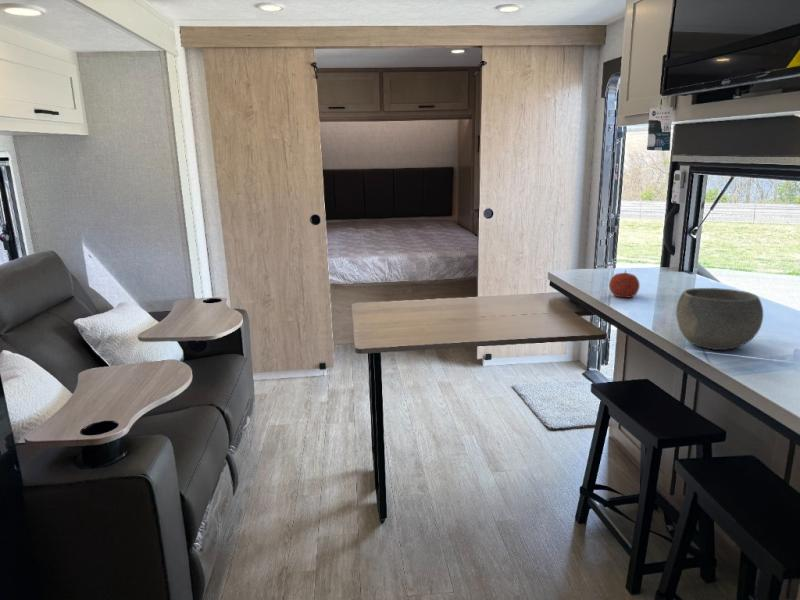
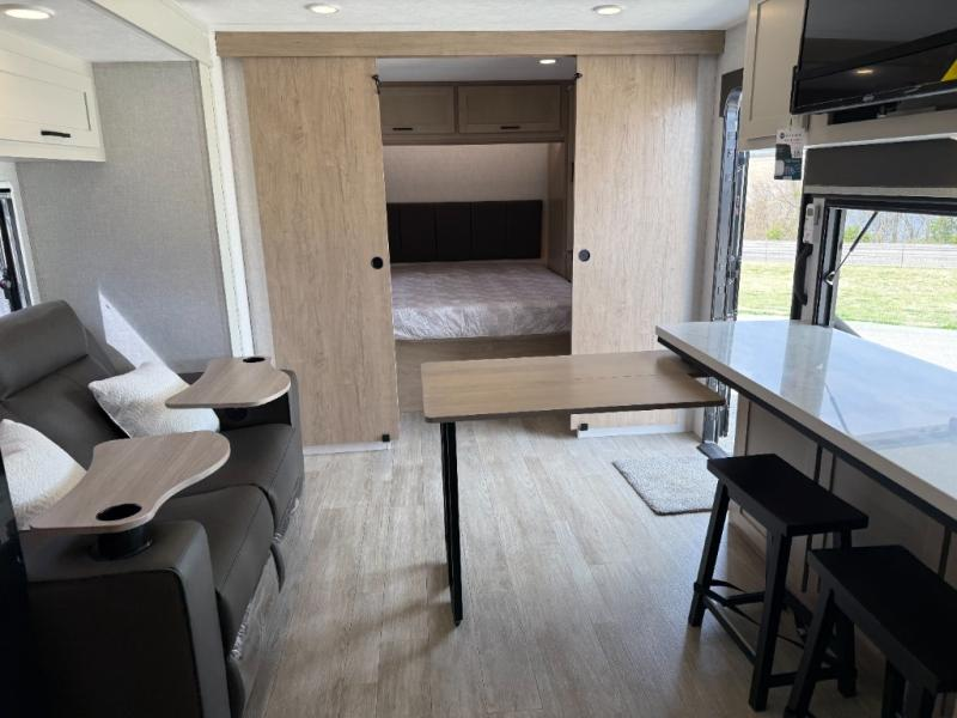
- bowl (717, 319)
- fruit (624, 283)
